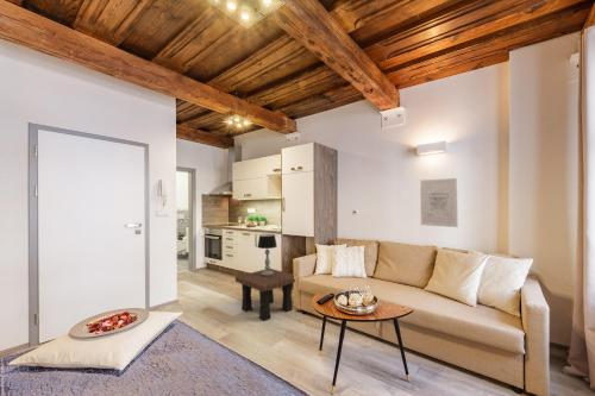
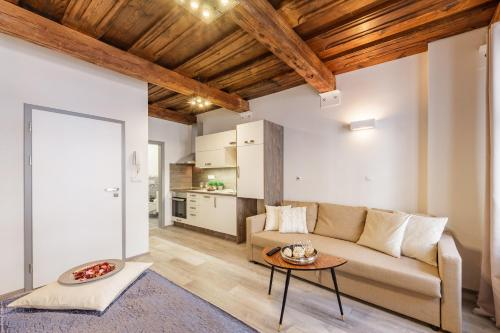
- table lamp (267, 254)
- side table (267, 293)
- wall art (438, 202)
